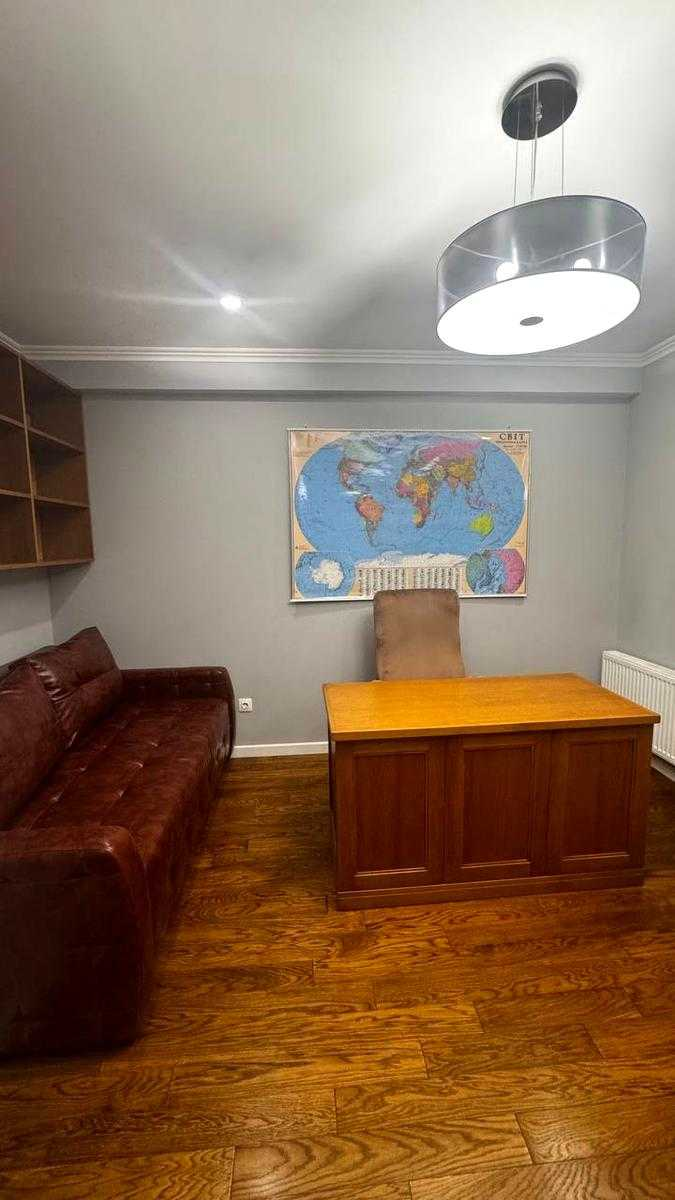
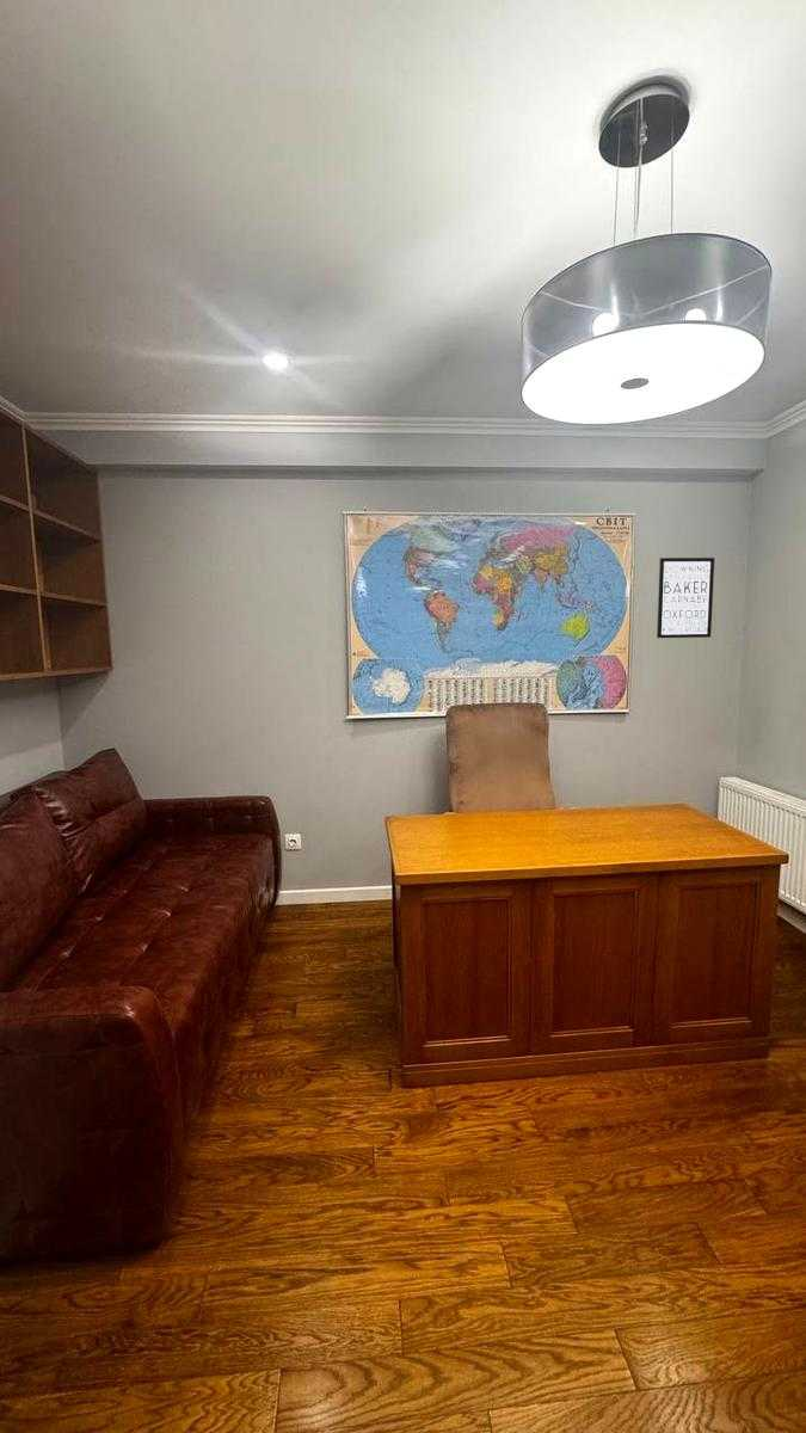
+ wall art (685, 597)
